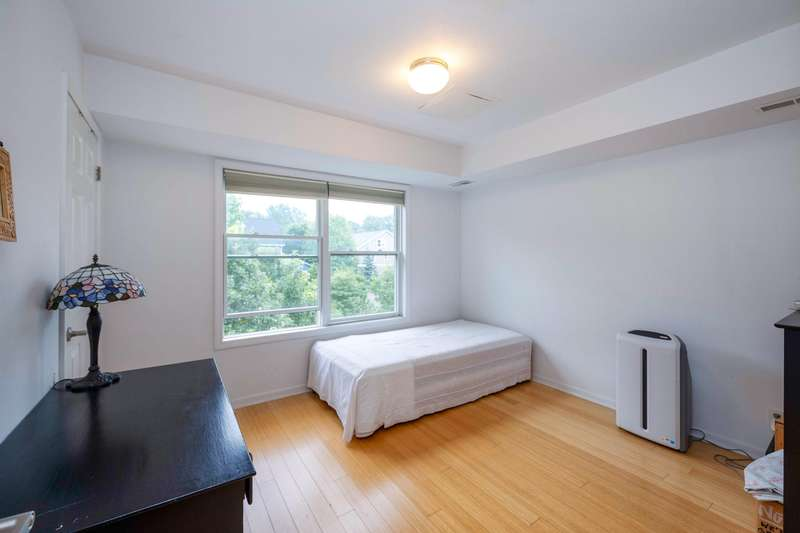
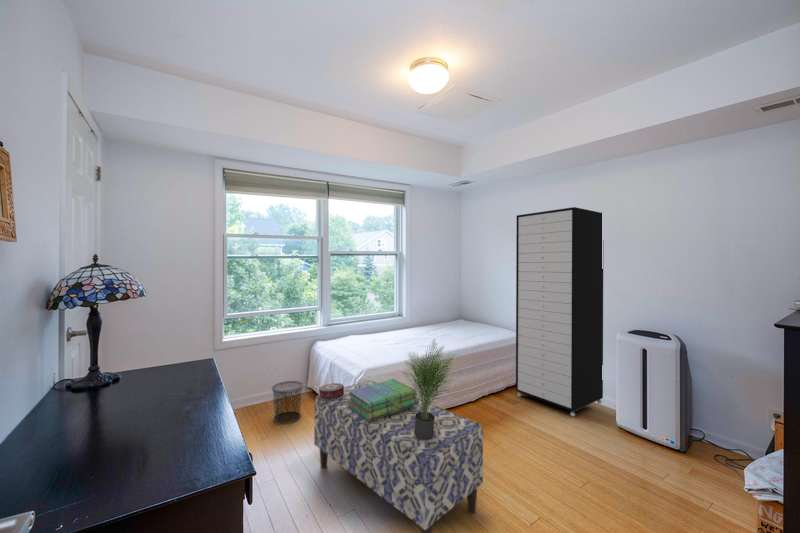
+ stack of books (383, 399)
+ bench (390, 447)
+ waste bin (287, 402)
+ decorative box (331, 392)
+ storage cabinet (558, 307)
+ potted plant (420, 385)
